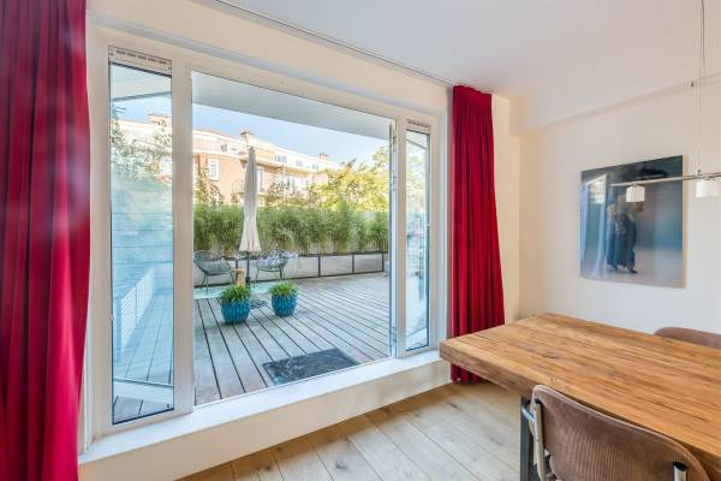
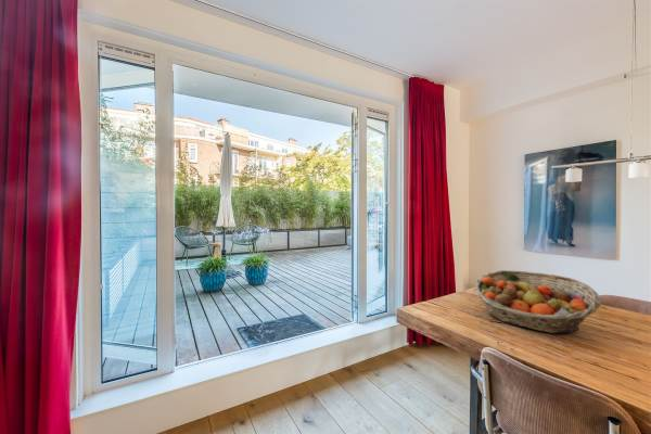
+ fruit basket (529, 297)
